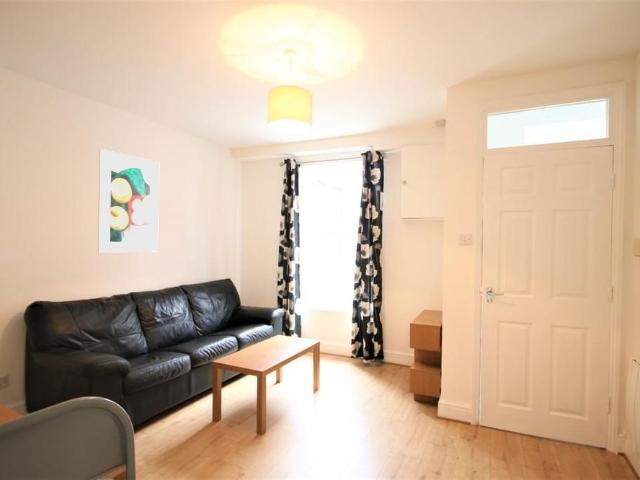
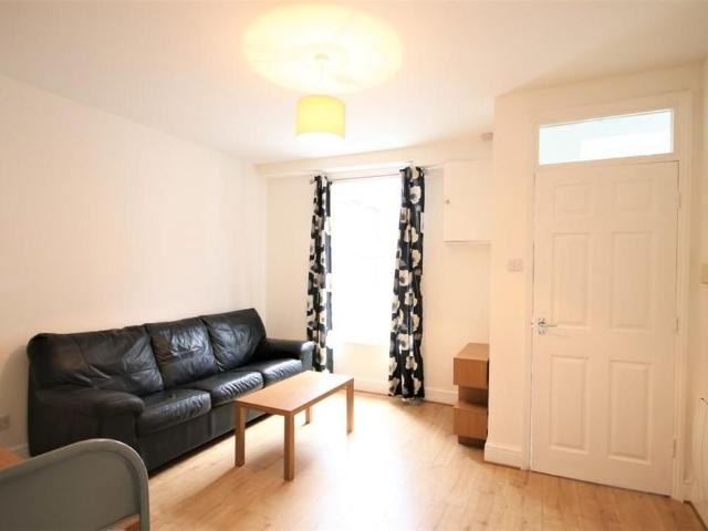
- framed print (131, 204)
